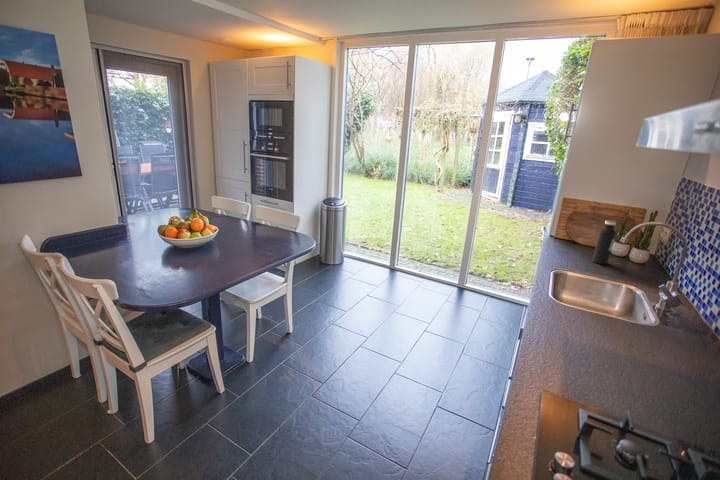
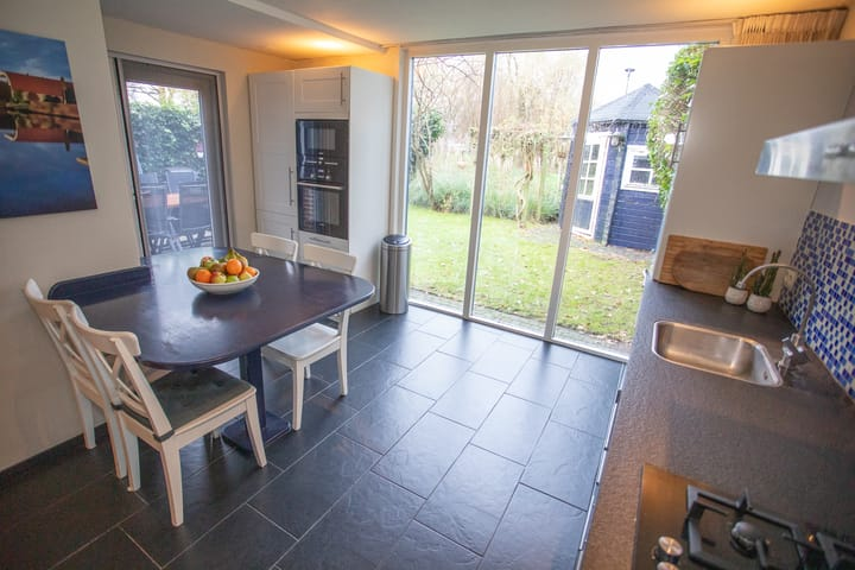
- water bottle (605, 241)
